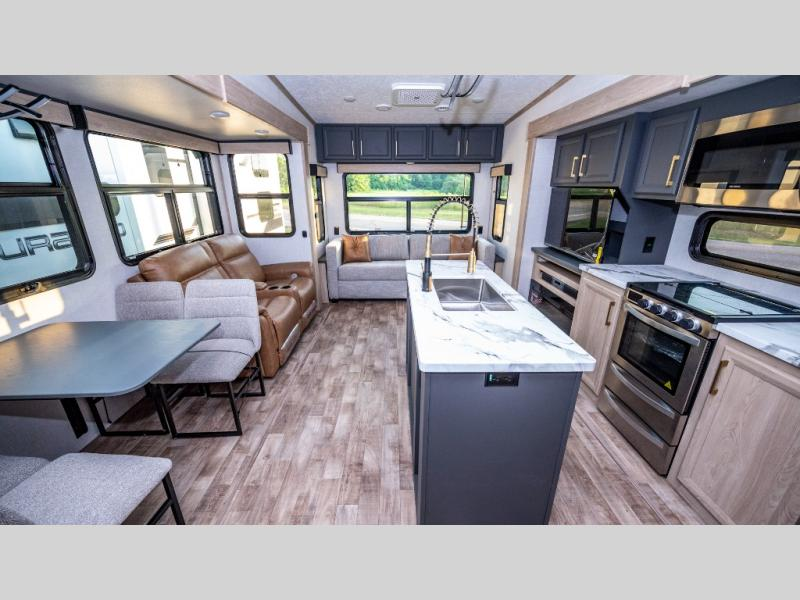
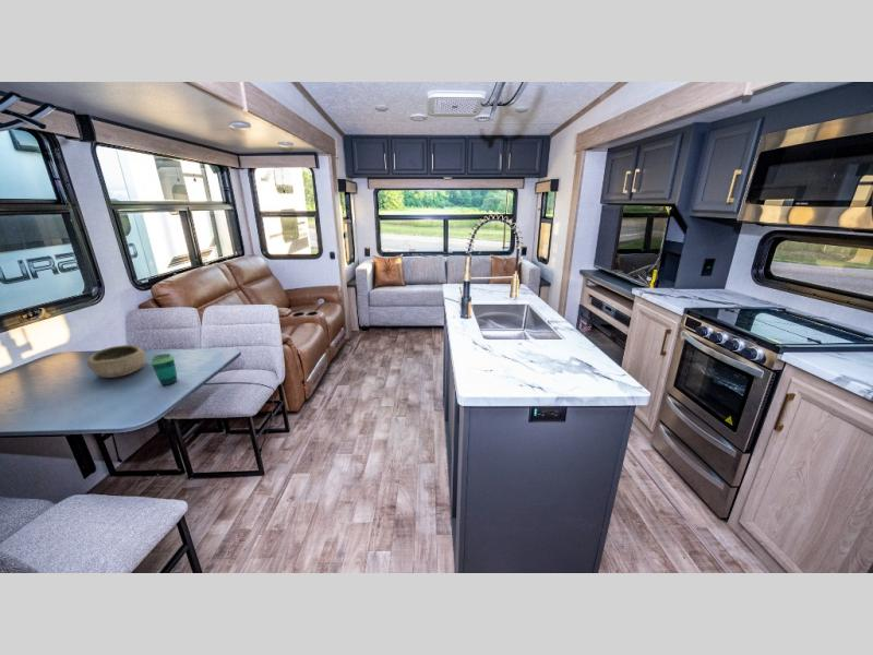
+ bowl (119, 361)
+ cup (165, 369)
